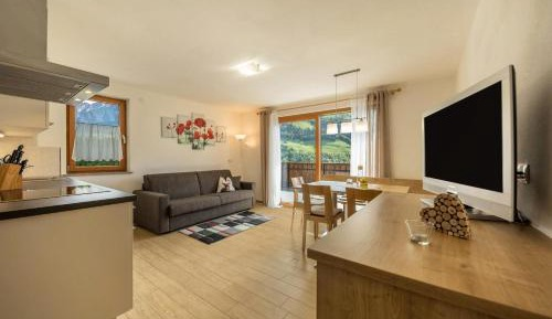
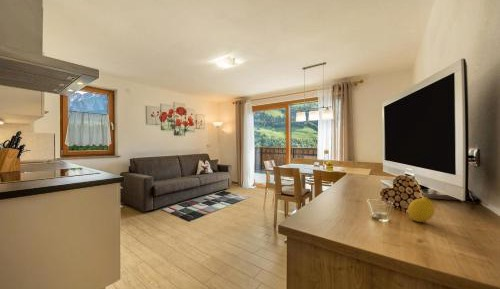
+ fruit (420, 209)
